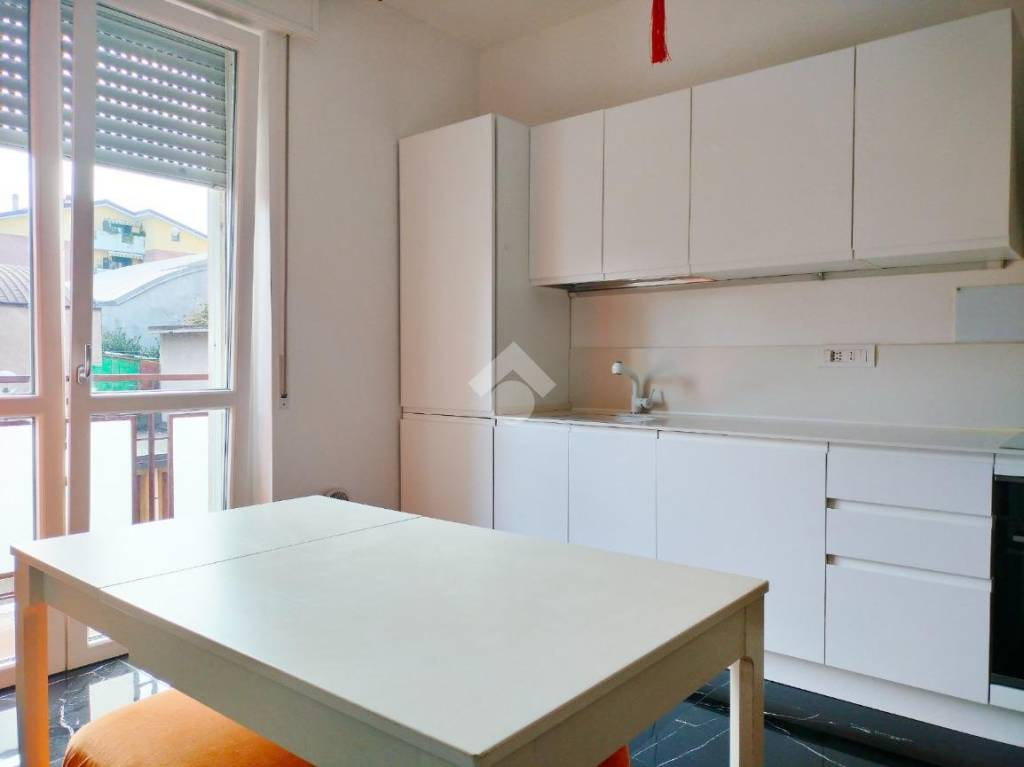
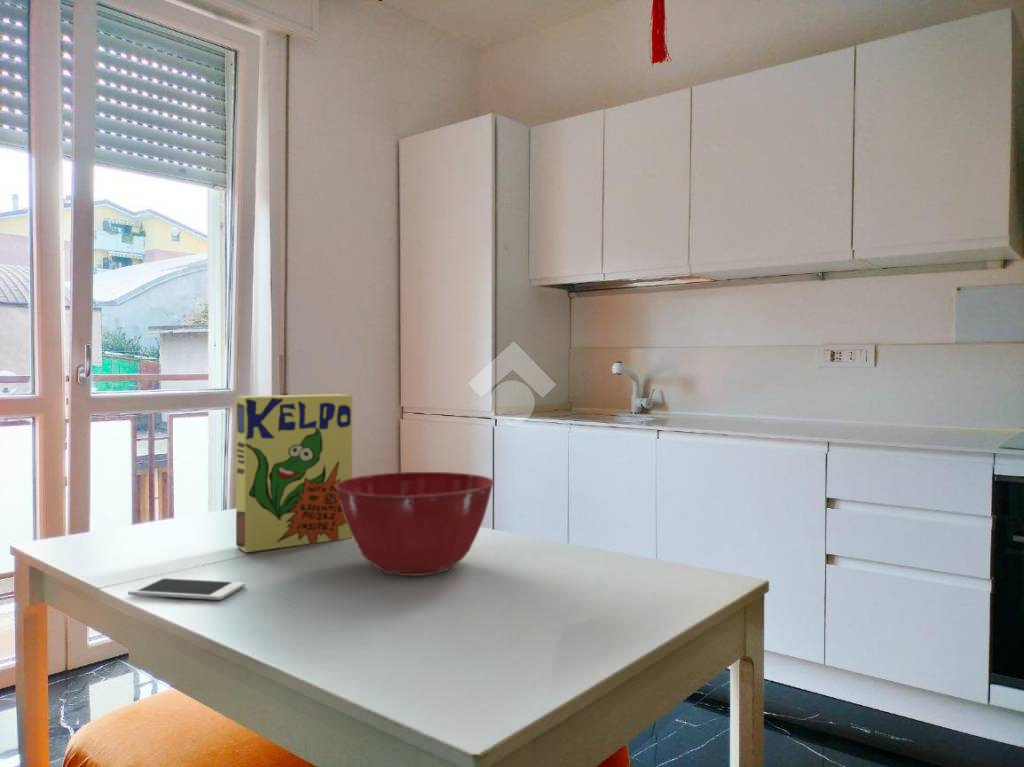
+ cell phone (187, 588)
+ mixing bowl (415, 523)
+ cereal box (295, 468)
